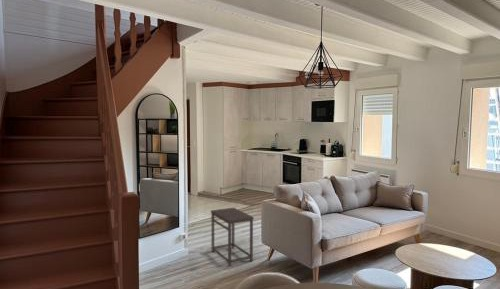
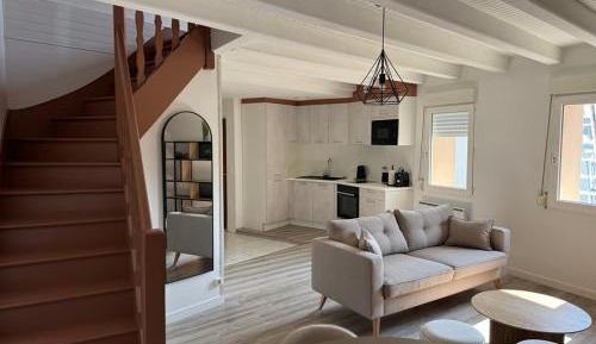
- side table (232, 235)
